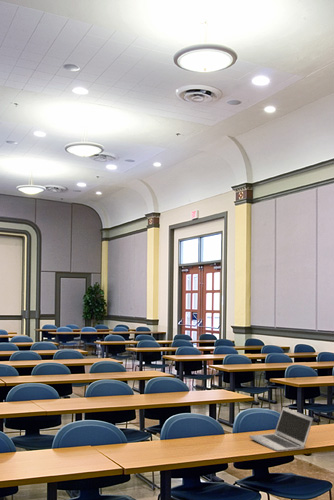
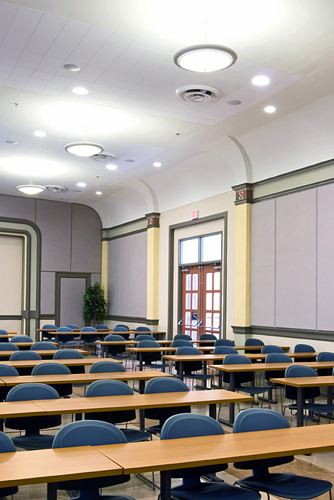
- laptop (280, 428)
